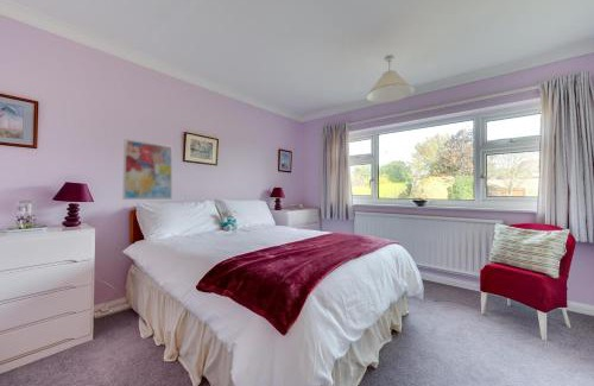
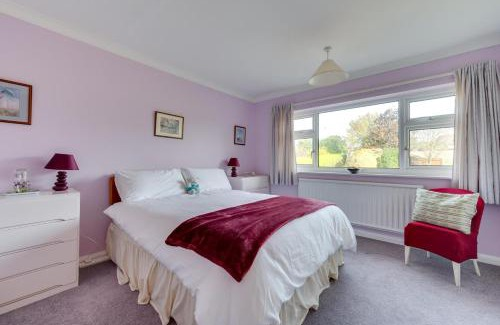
- wall art (148, 171)
